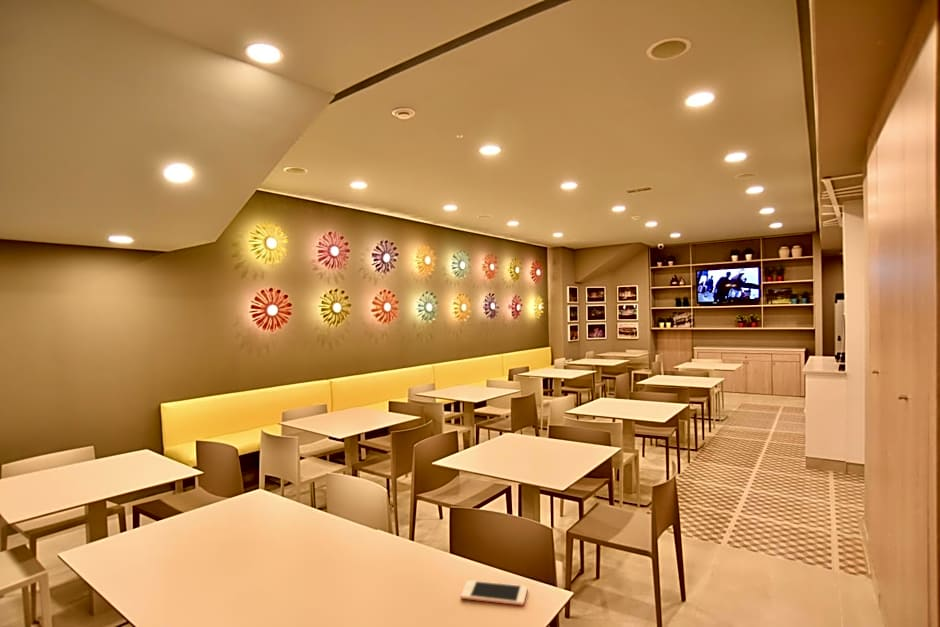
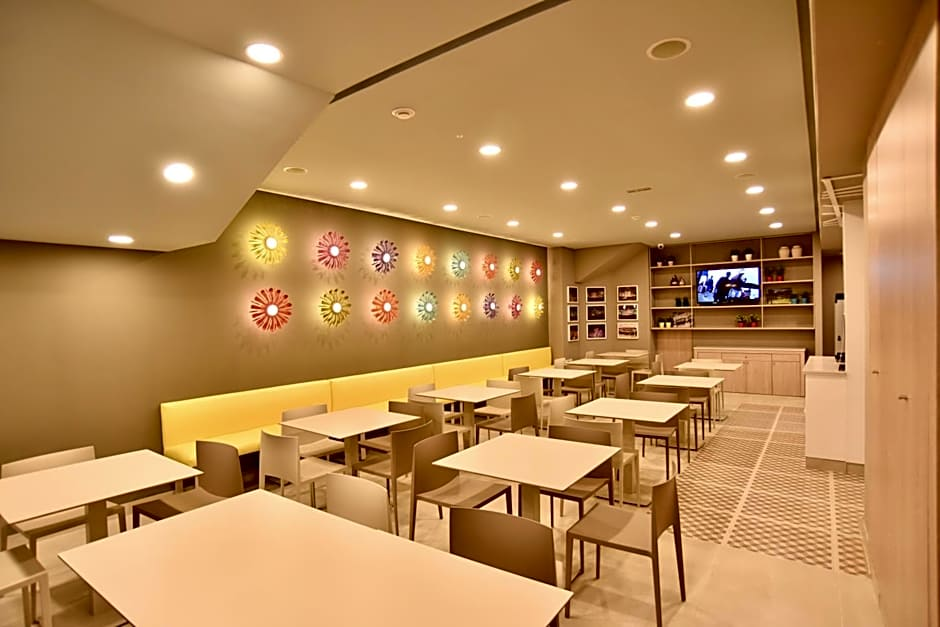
- cell phone (494, 592)
